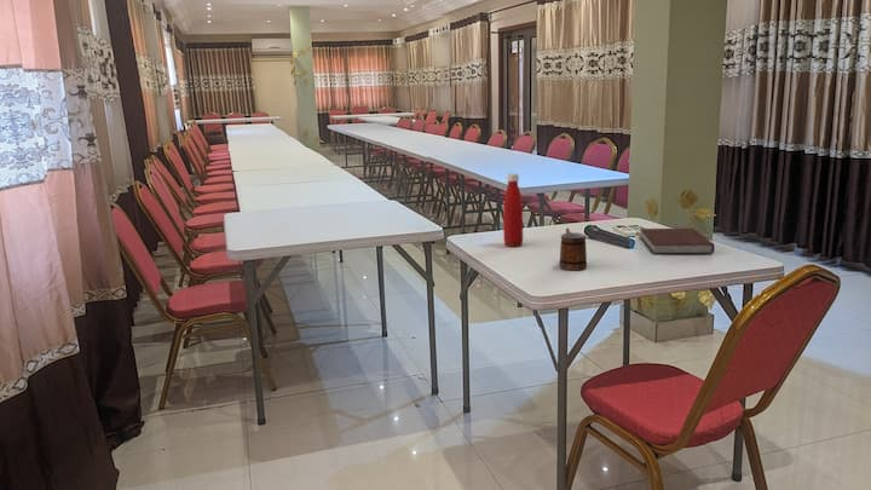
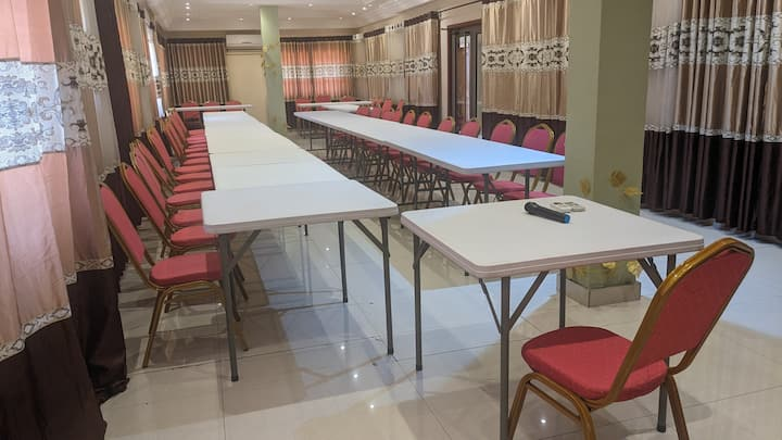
- mug (571, 248)
- notebook (674, 240)
- bottle (513, 209)
